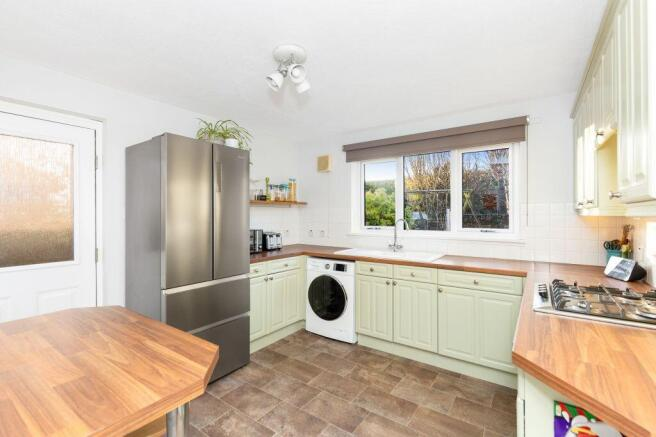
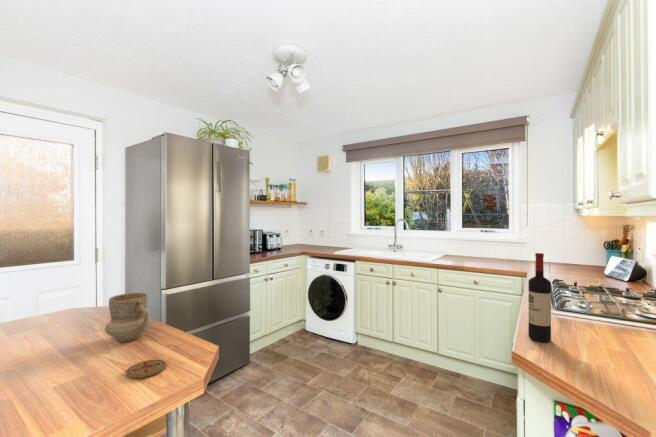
+ mug (129, 317)
+ coaster (146, 368)
+ wine bottle (539, 296)
